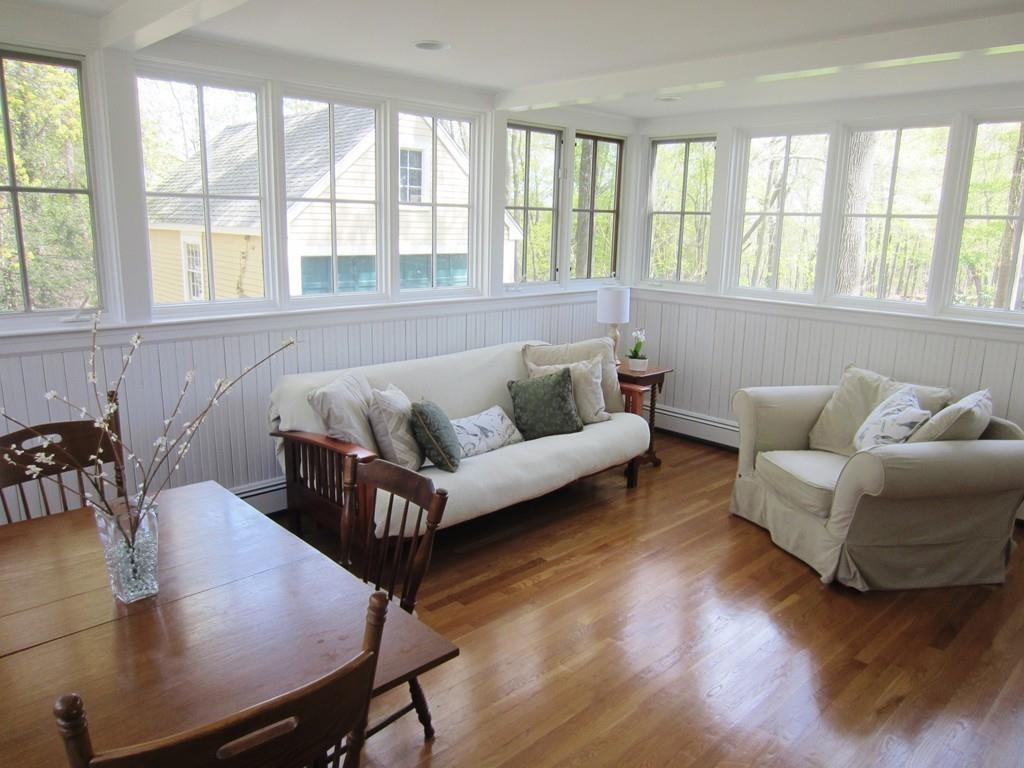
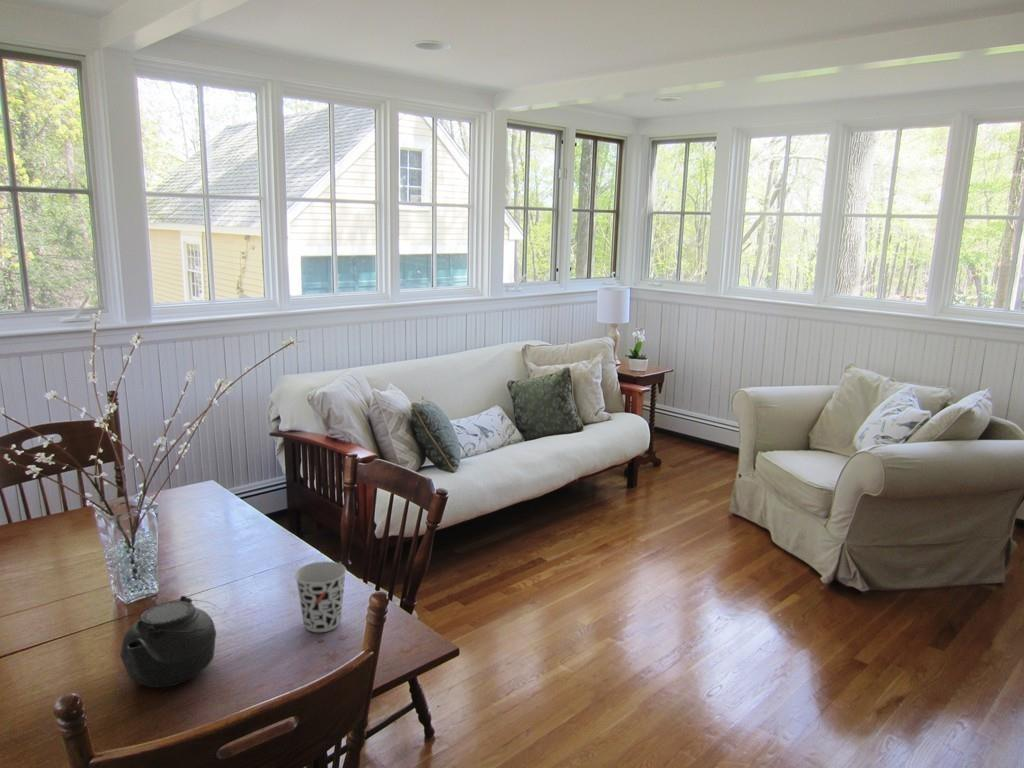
+ cup (321, 597)
+ teapot (165, 647)
